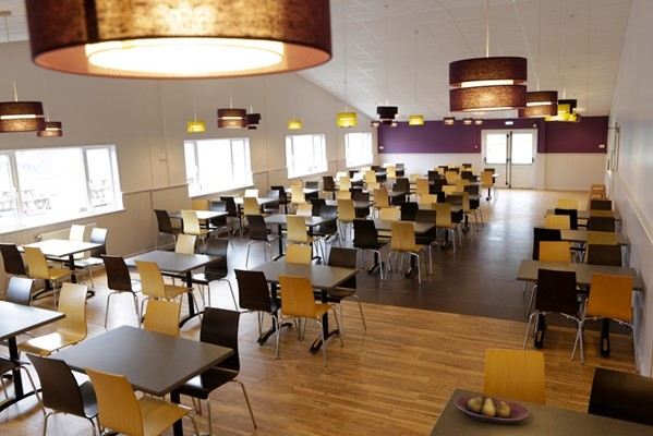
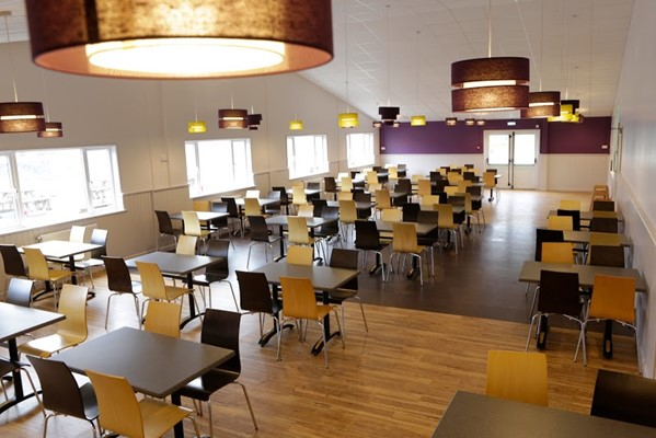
- fruit bowl (491, 408)
